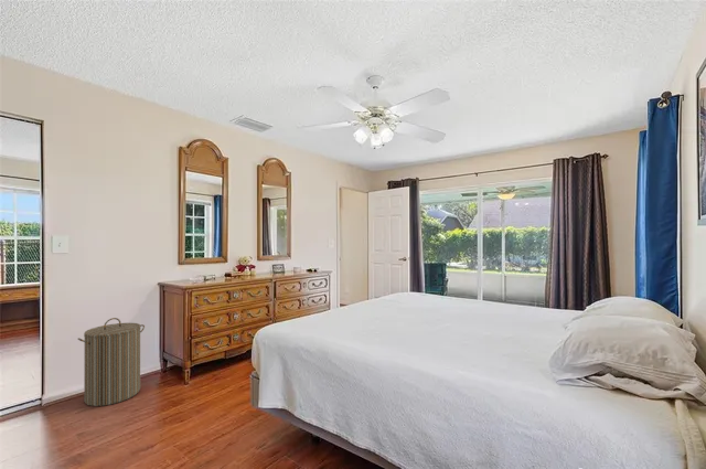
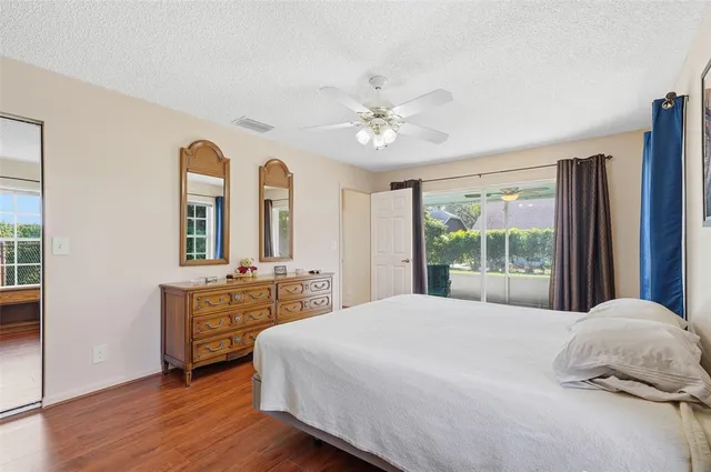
- laundry hamper (114, 356)
